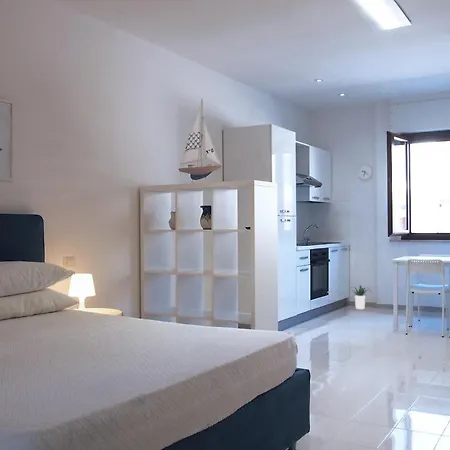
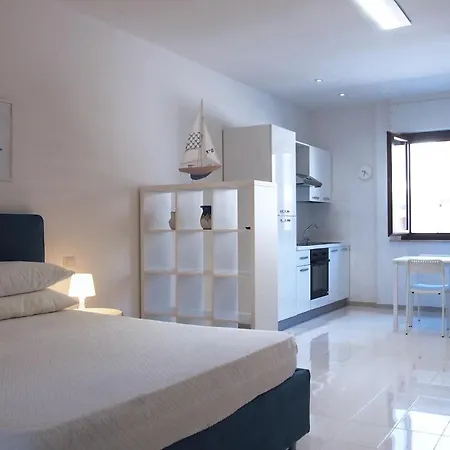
- potted plant (360, 297)
